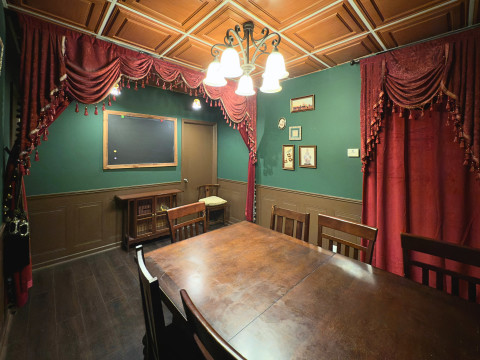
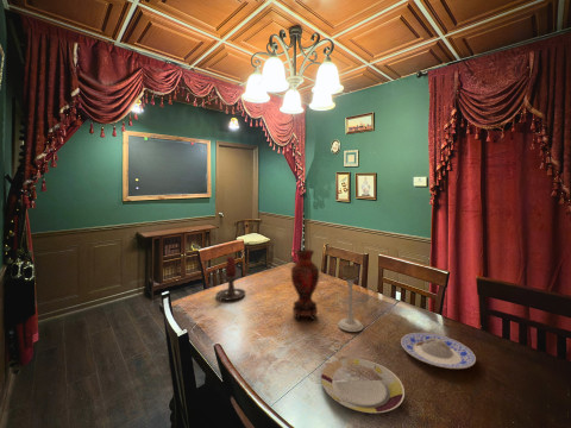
+ plate (360, 384)
+ candle holder (228, 277)
+ candle holder (350, 296)
+ vase (305, 283)
+ plate (435, 347)
